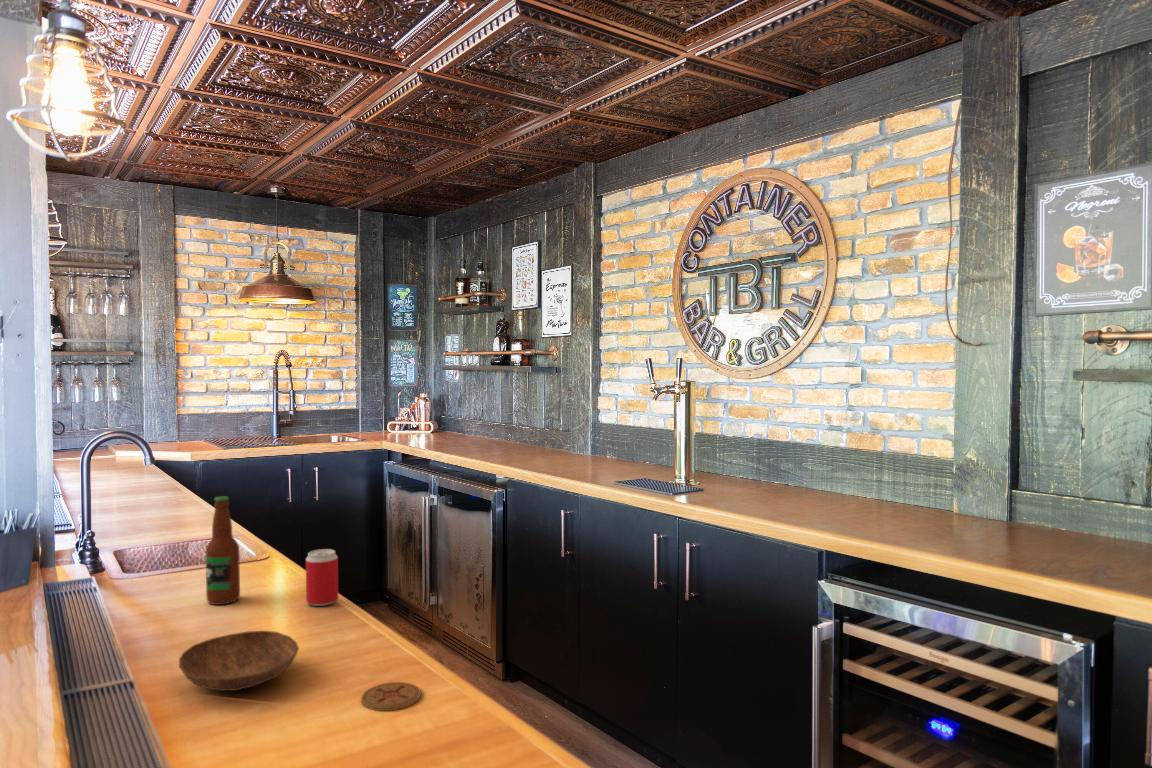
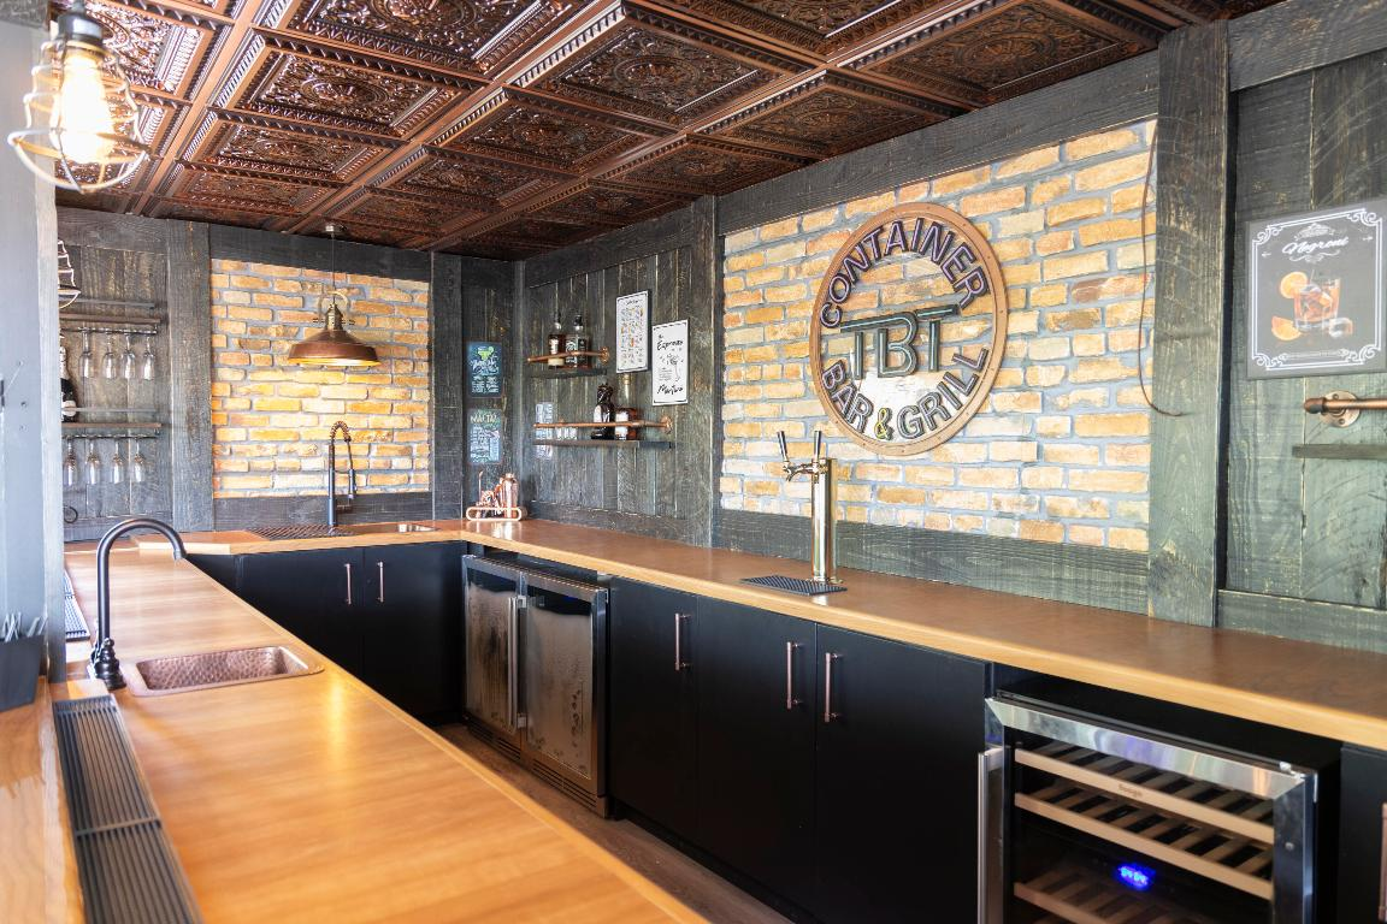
- beverage can (322, 577)
- bottle (222, 549)
- bowl (240, 665)
- coaster (391, 696)
